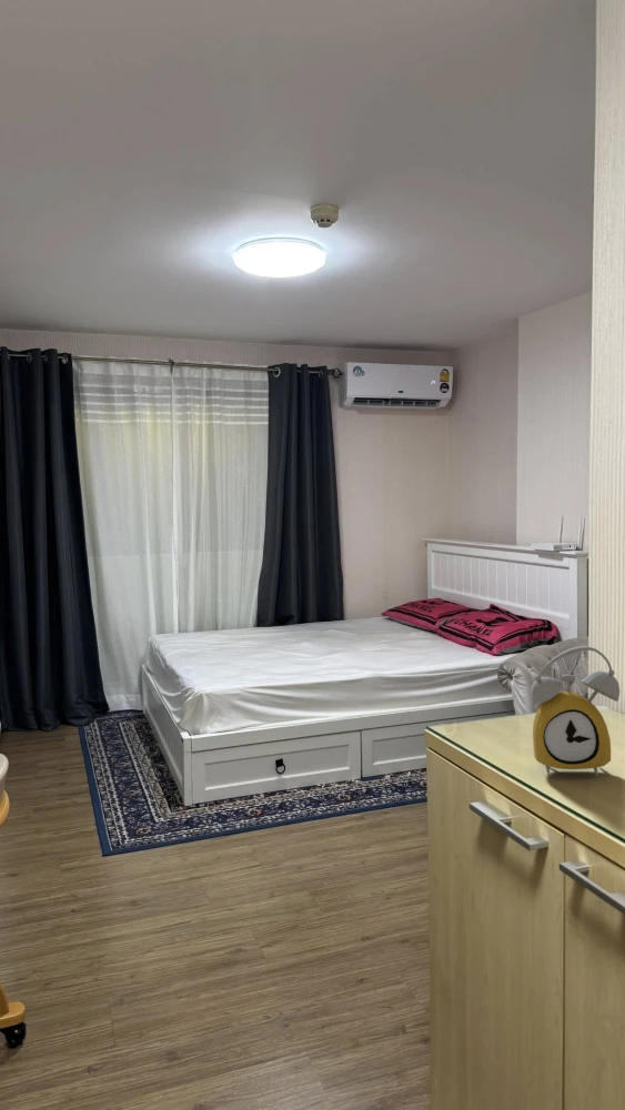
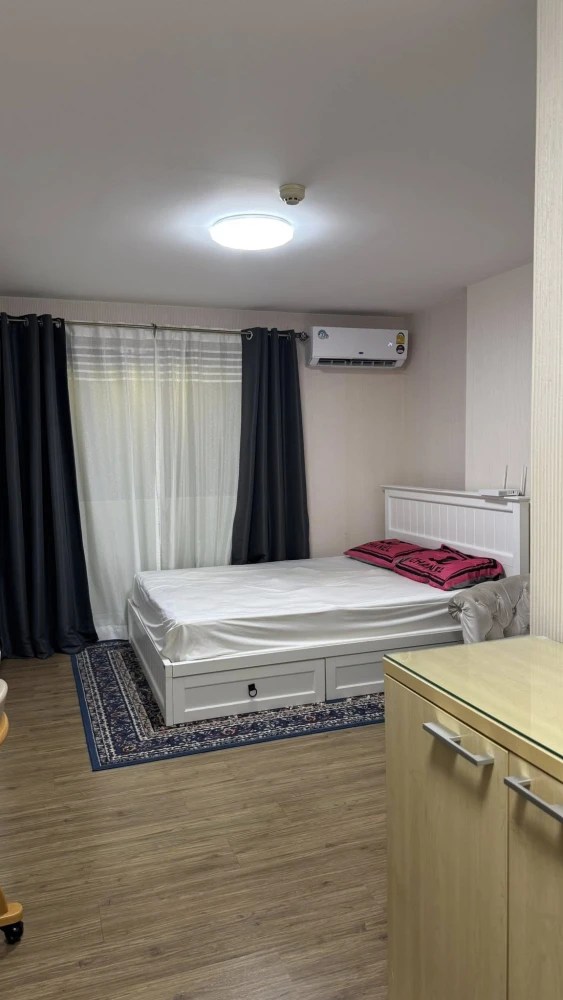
- alarm clock (572, 705)
